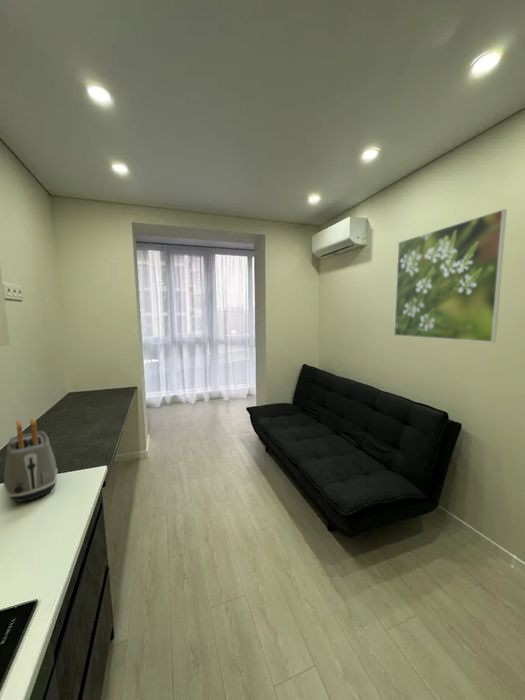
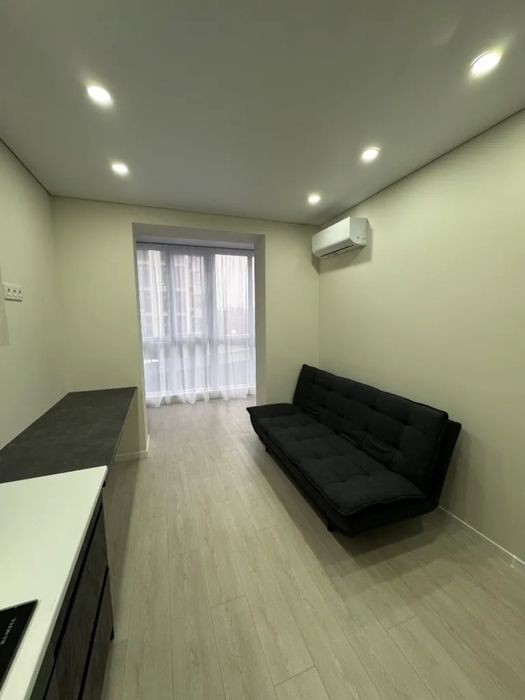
- toaster (29, 454)
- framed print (439, 284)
